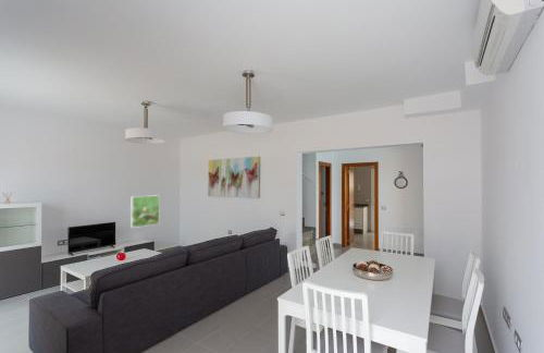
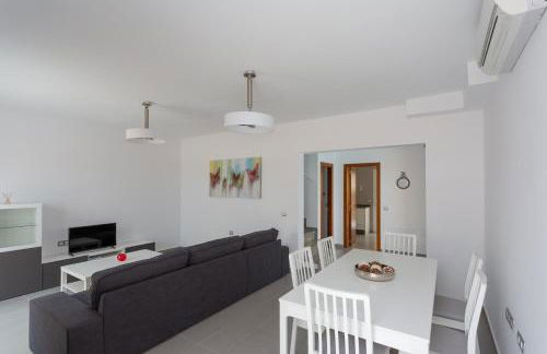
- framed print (146, 210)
